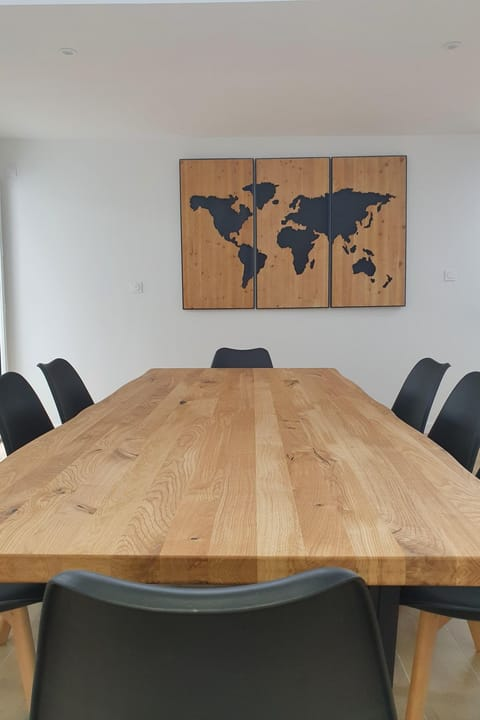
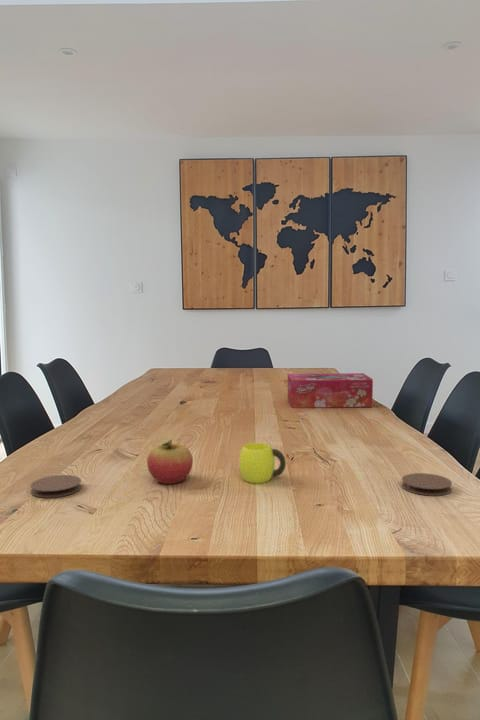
+ cup (262, 463)
+ tissue box (328, 389)
+ coaster (426, 483)
+ coaster (56, 485)
+ fruit (169, 458)
